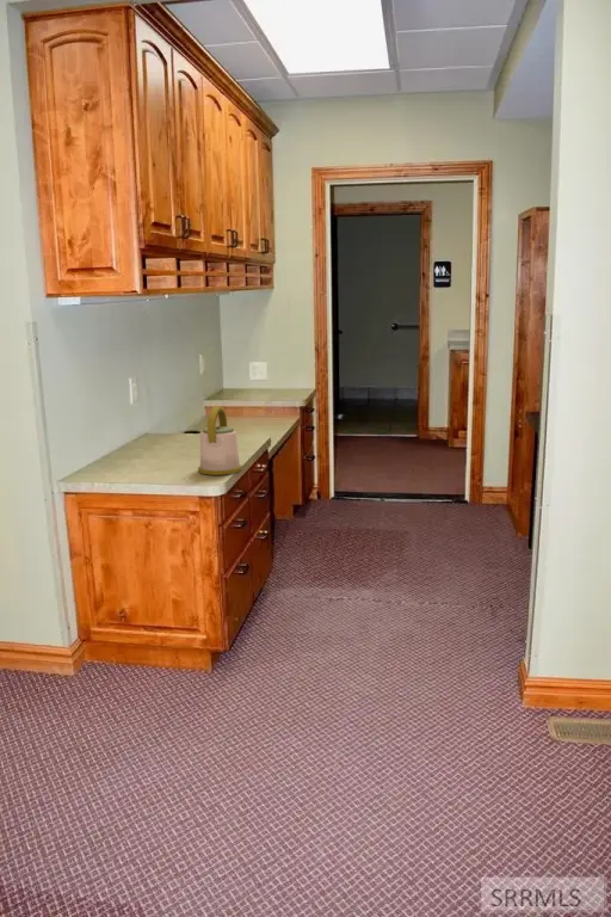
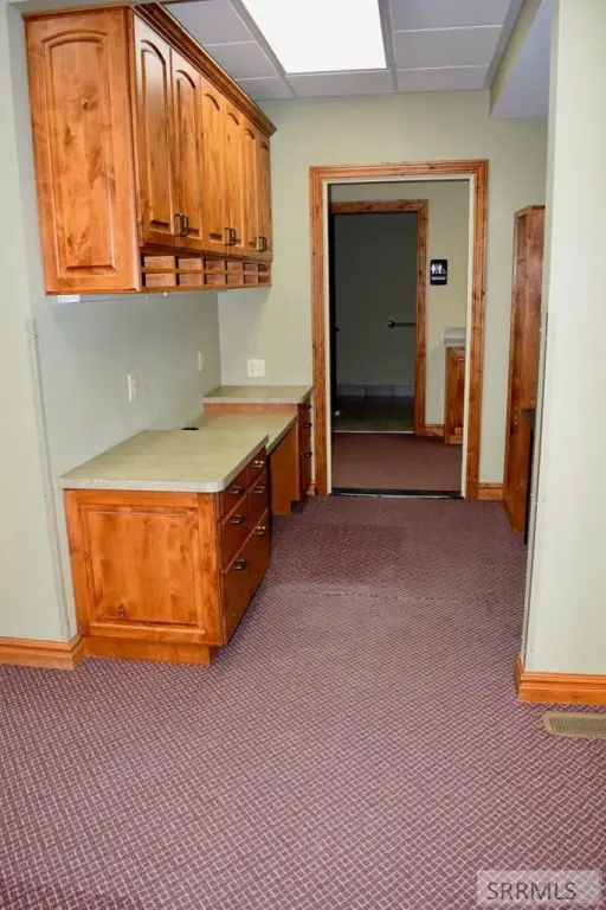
- kettle (220, 437)
